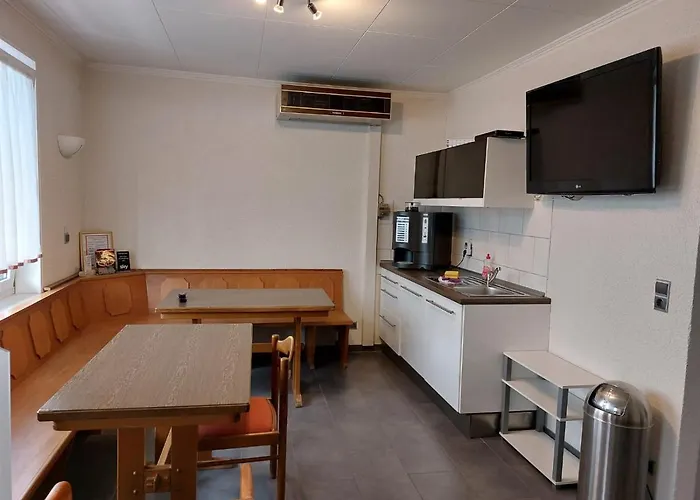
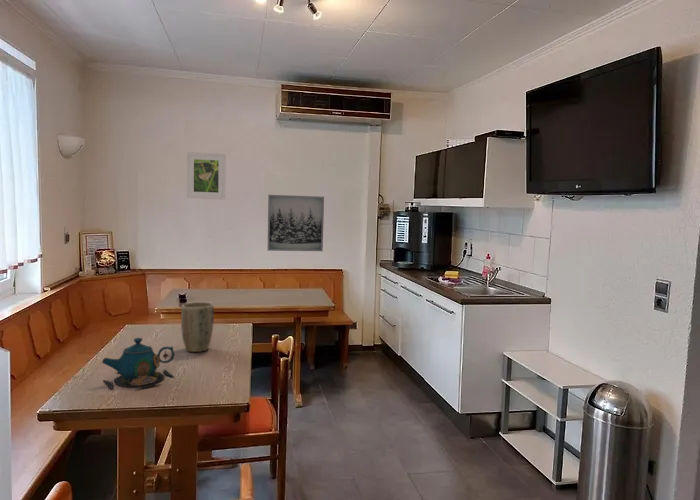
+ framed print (206, 176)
+ teapot (140, 358)
+ plant pot (197, 327)
+ wall art (295, 223)
